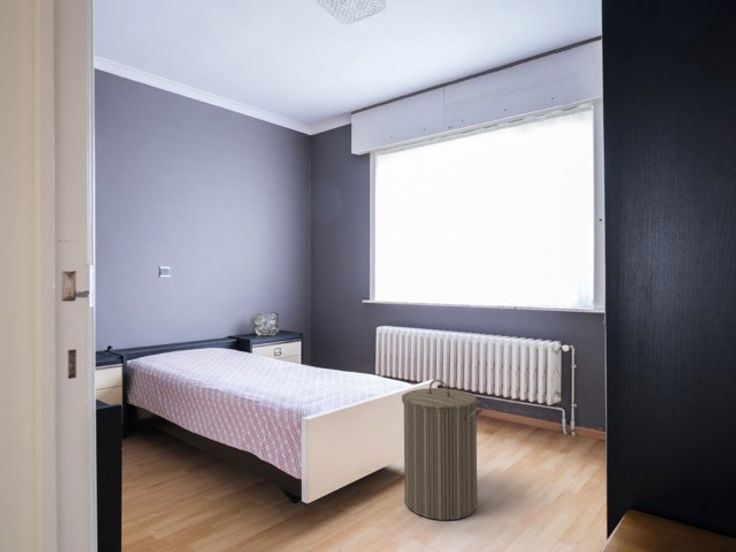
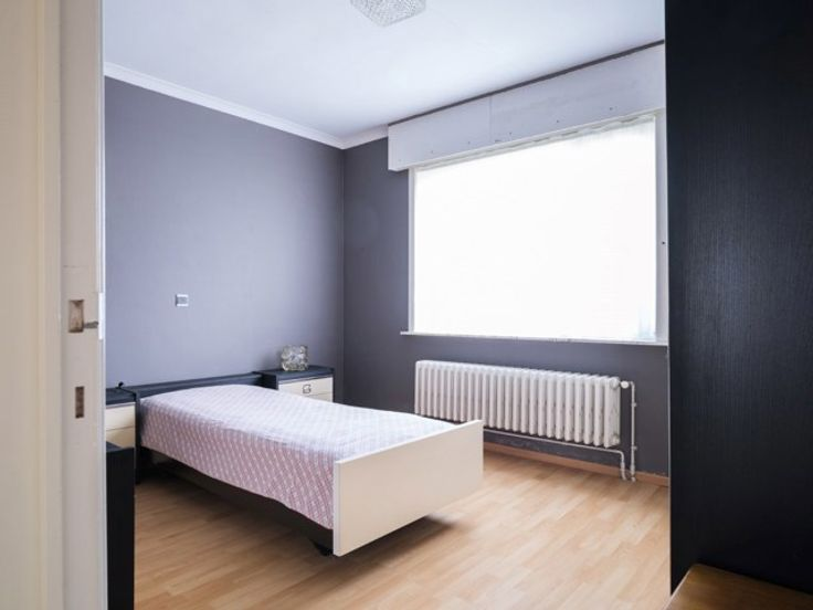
- laundry hamper (440, 440)
